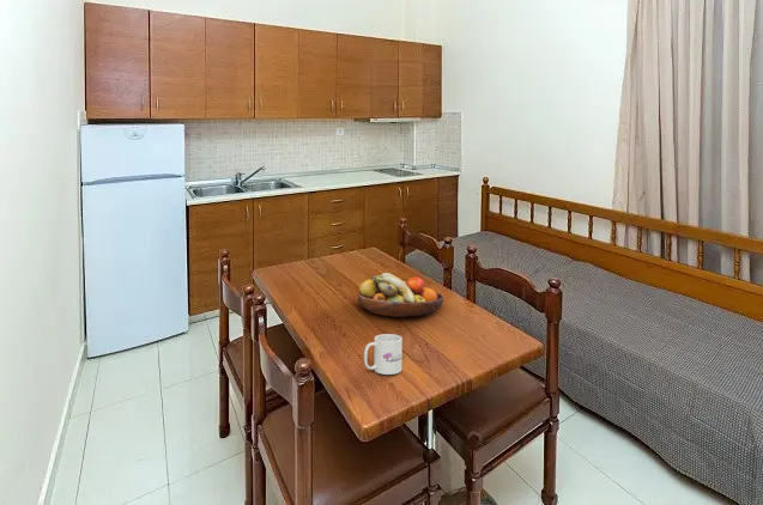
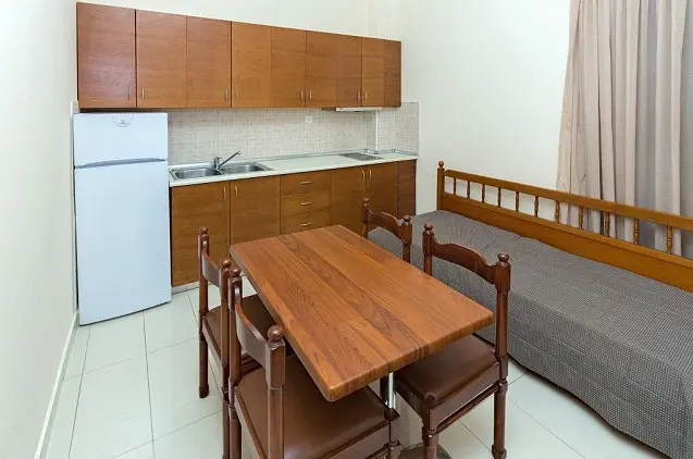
- fruit bowl (400, 291)
- mug (382, 354)
